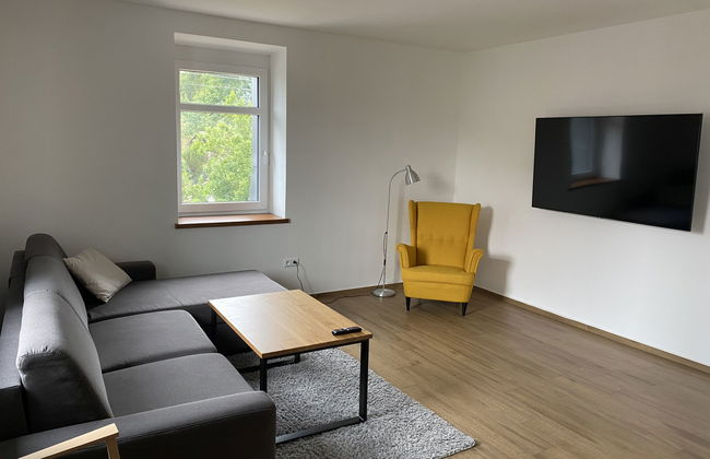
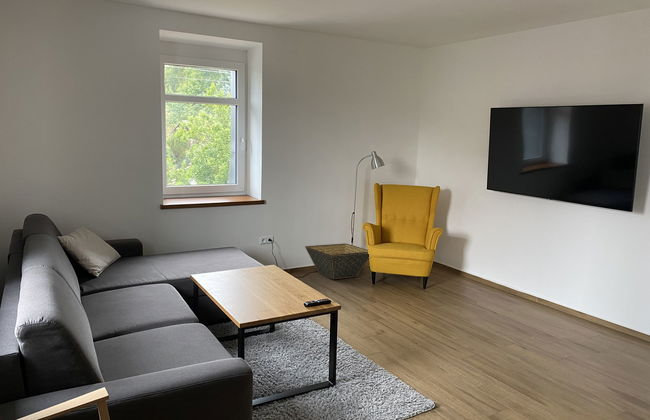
+ basket (338, 261)
